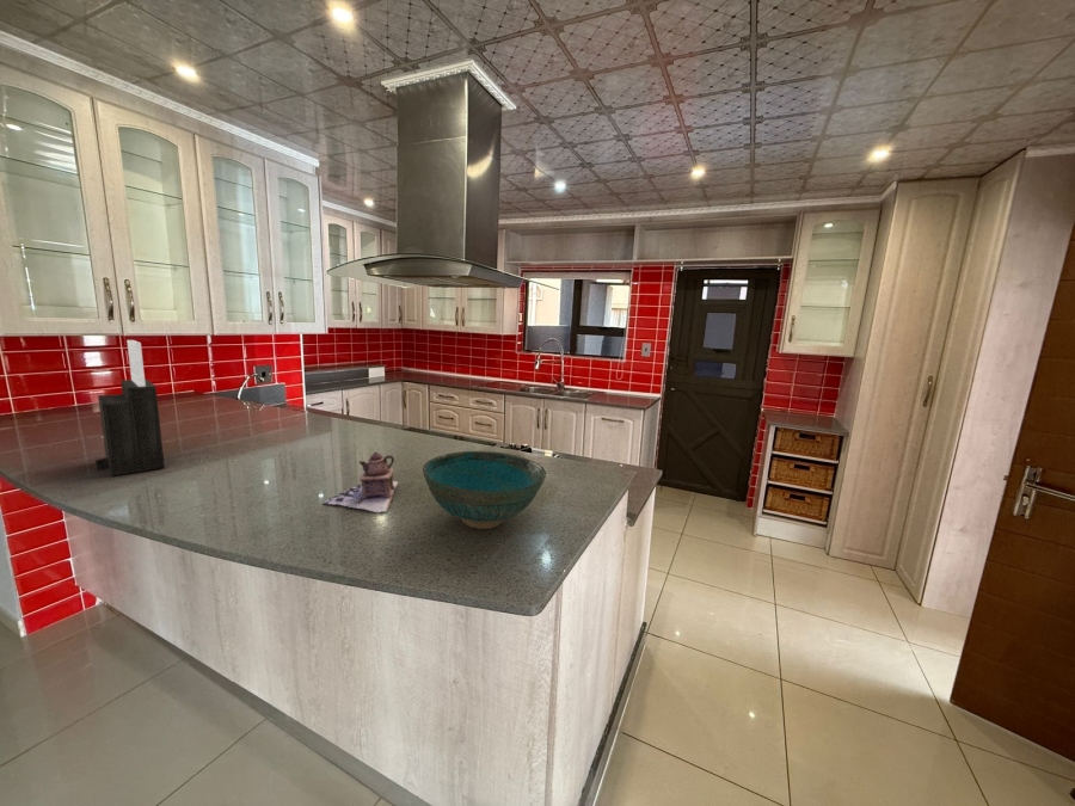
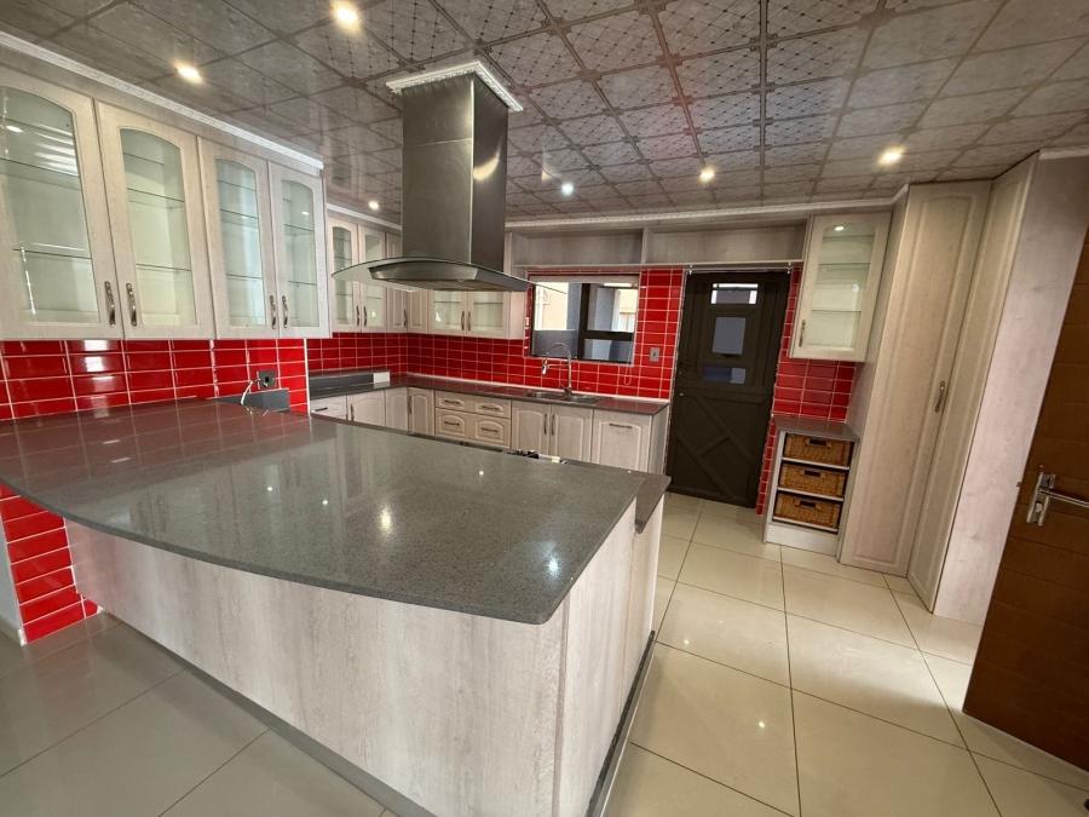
- bowl (485, 493)
- teapot (374, 474)
- knife block (122, 404)
